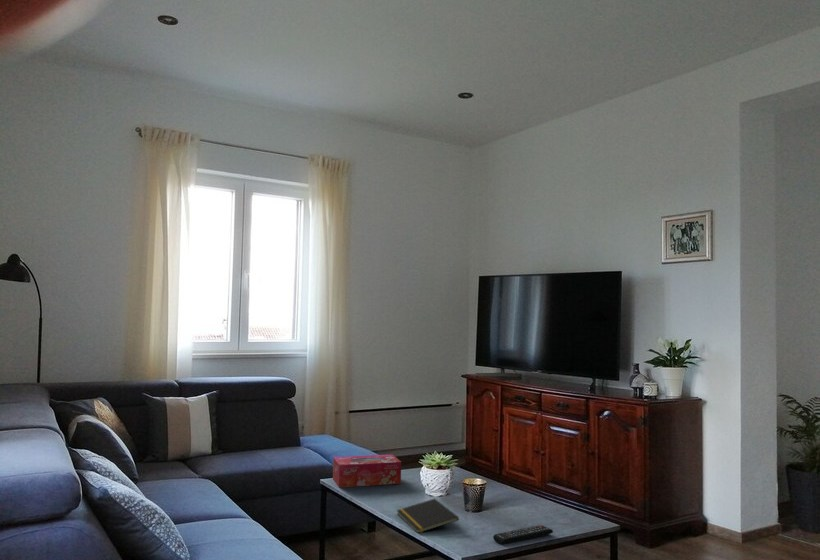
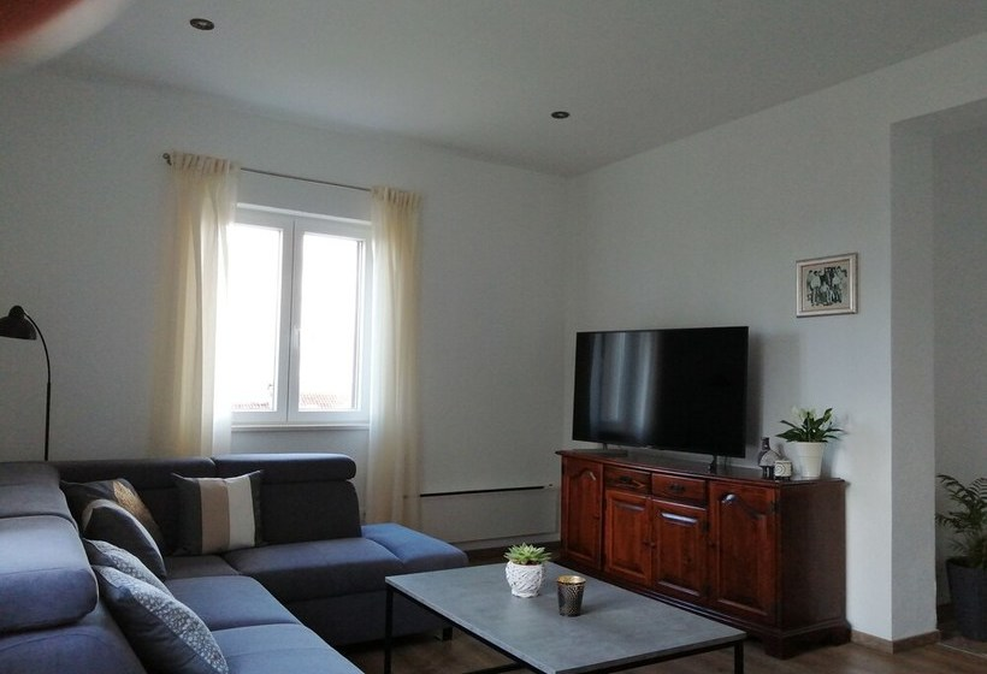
- tissue box (366, 470)
- remote control (523, 534)
- notepad (426, 515)
